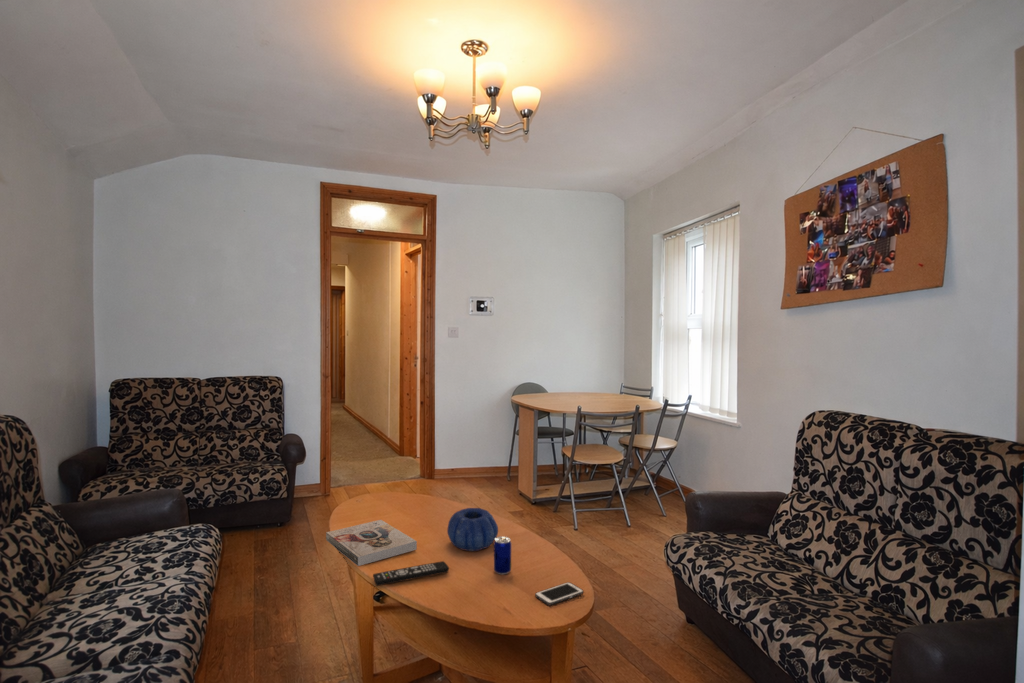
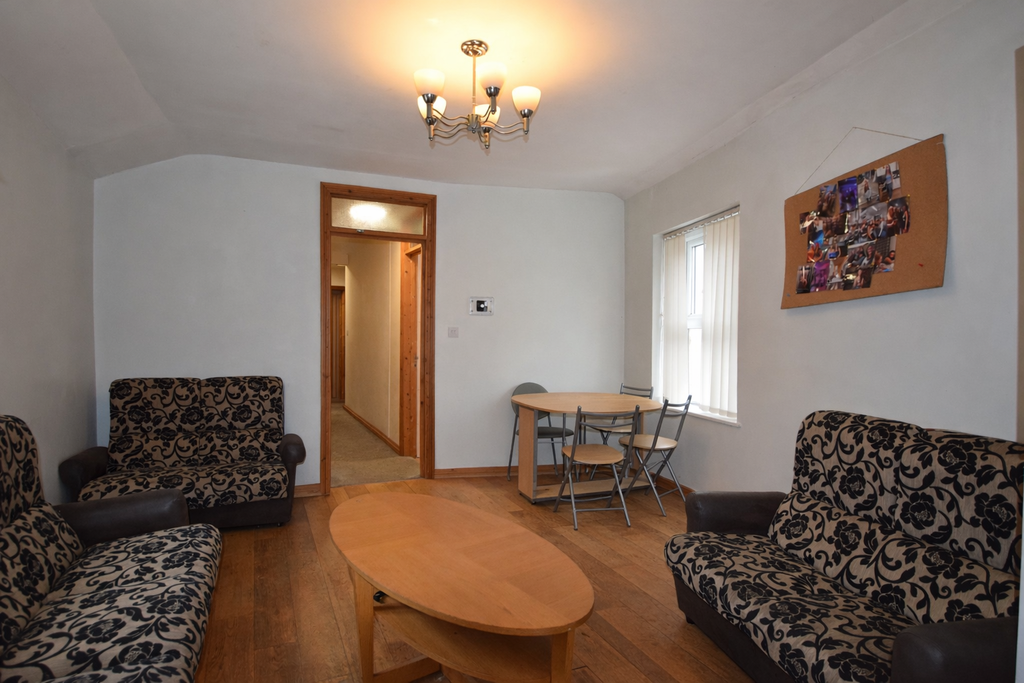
- beer can (502, 554)
- book (370, 540)
- cell phone (559, 593)
- remote control (411, 573)
- decorative bowl (472, 528)
